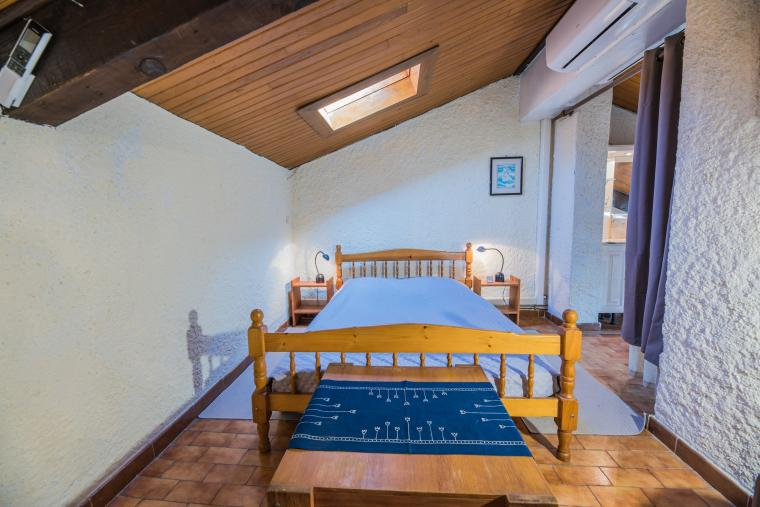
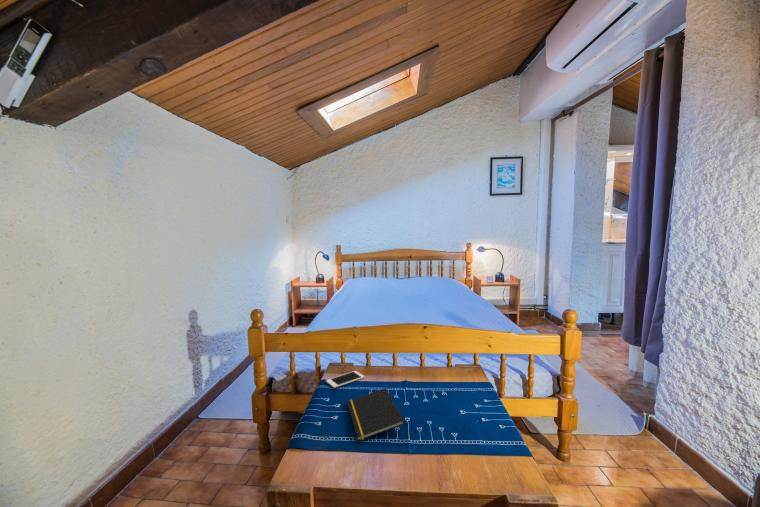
+ notepad (373, 411)
+ cell phone (345, 378)
